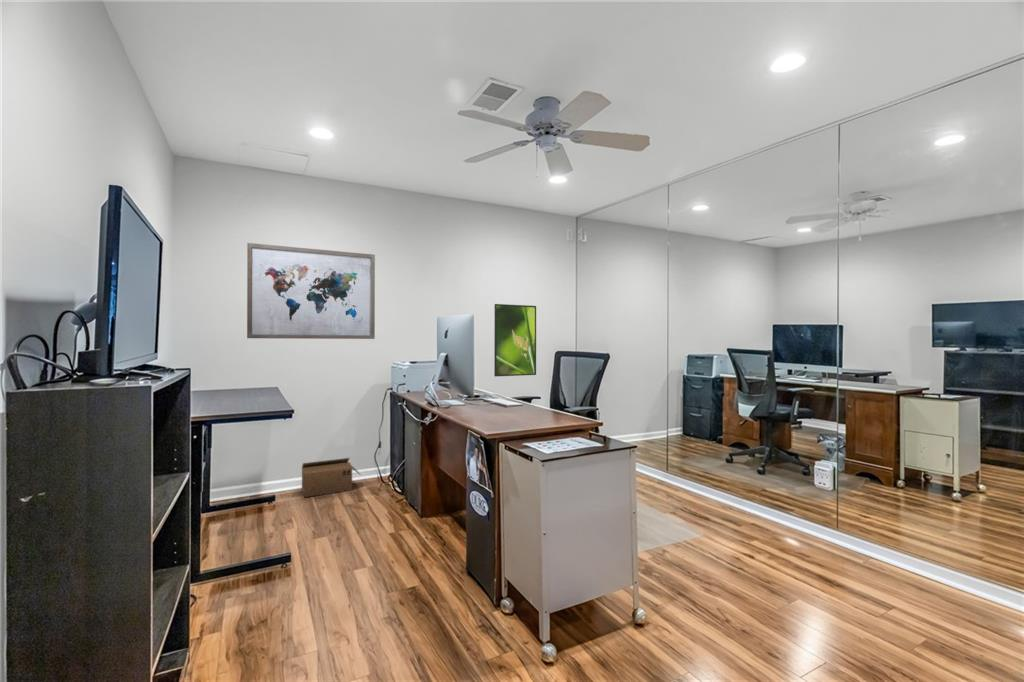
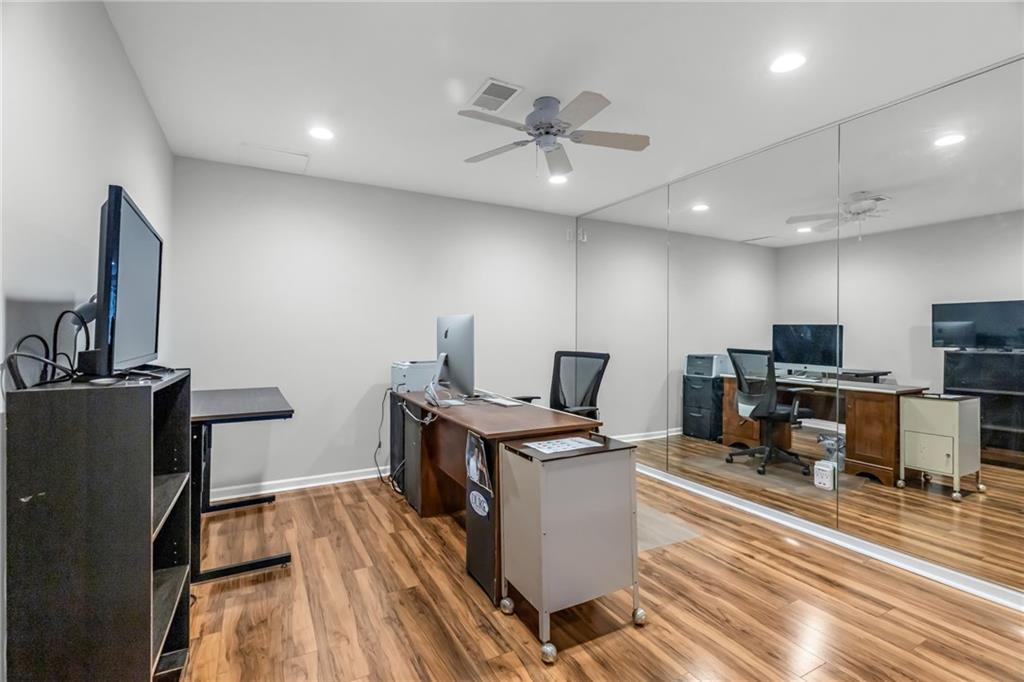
- wall art (314, 293)
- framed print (515, 340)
- cardboard box (331, 474)
